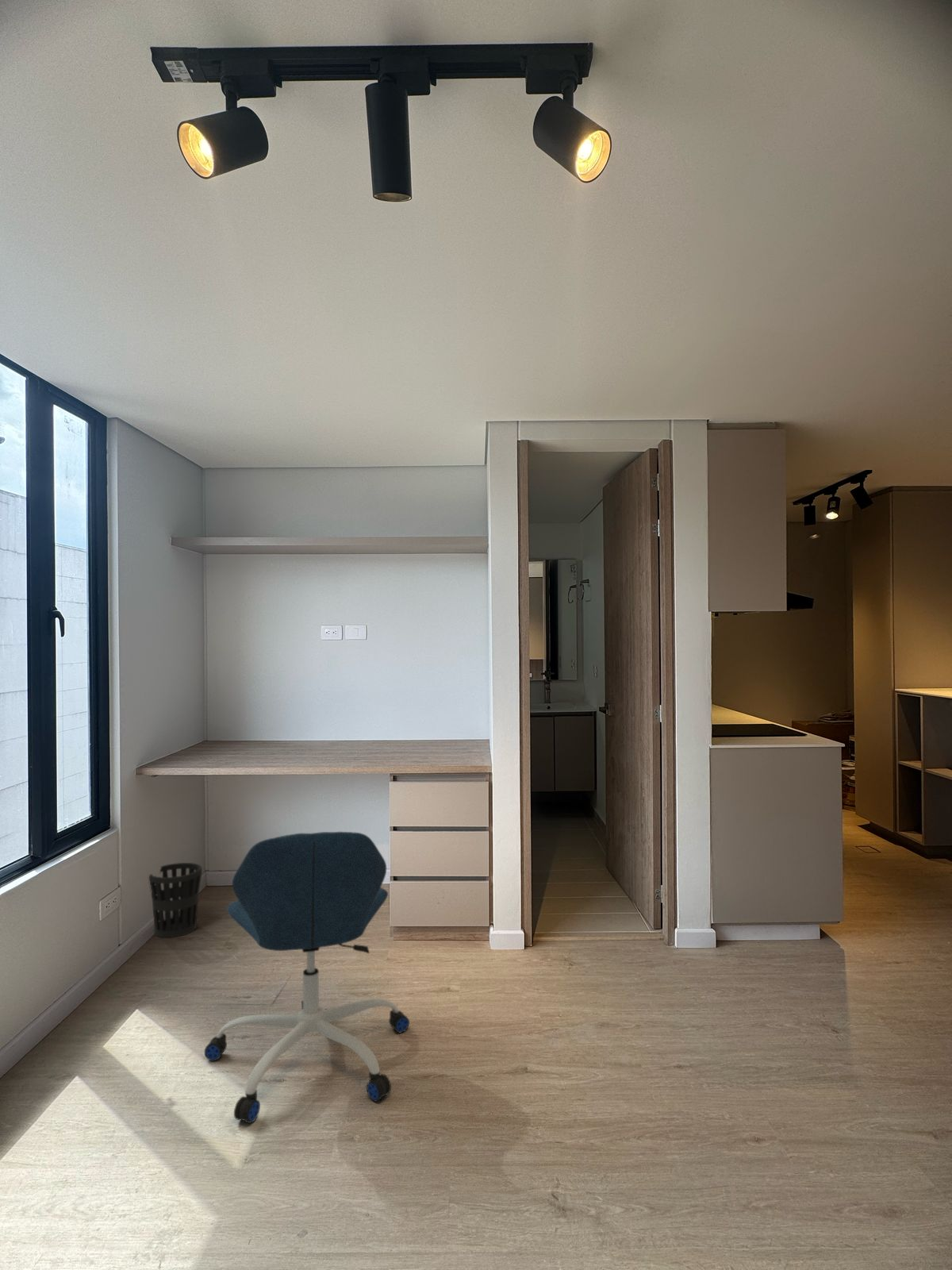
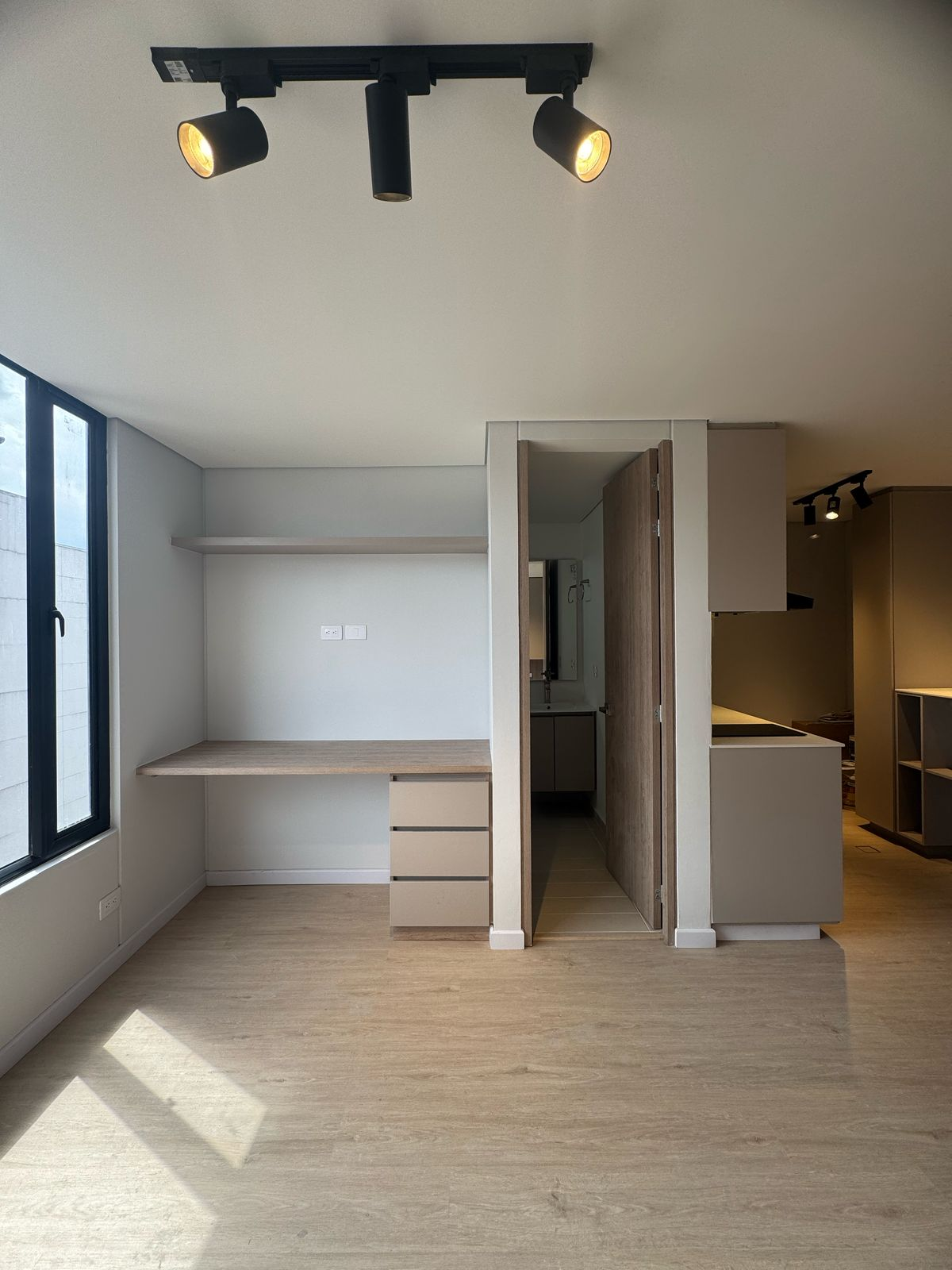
- office chair (310, 934)
- wastebasket (175, 899)
